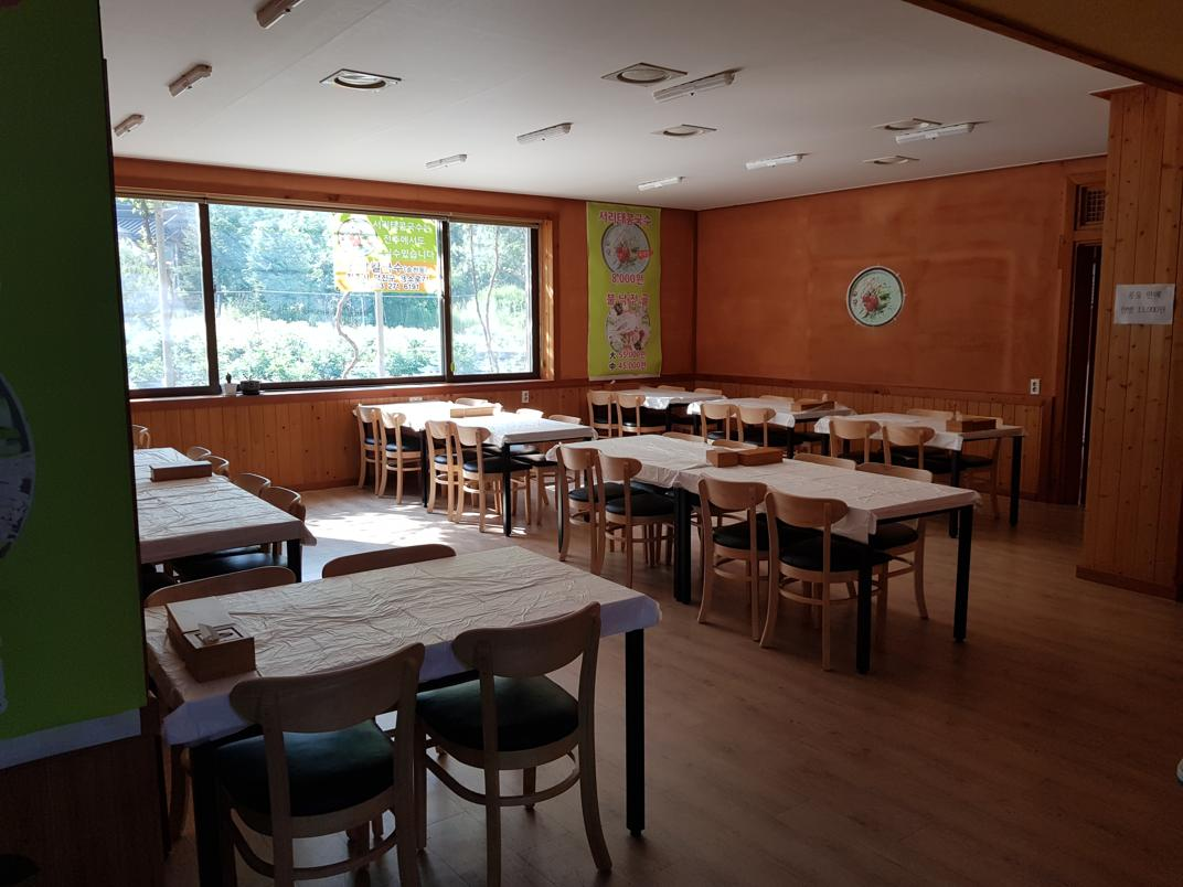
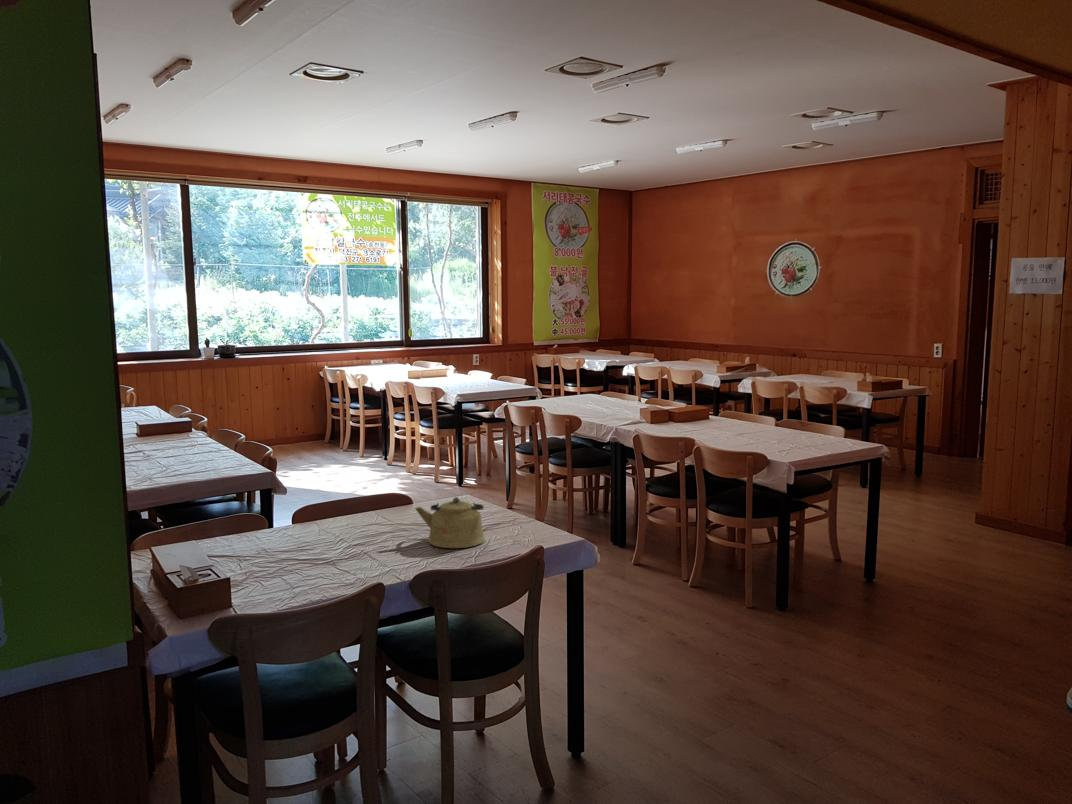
+ kettle (450, 518)
